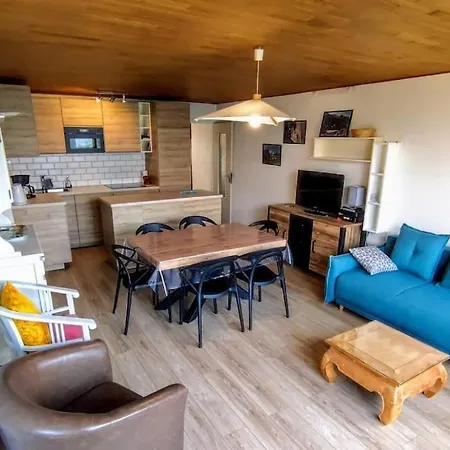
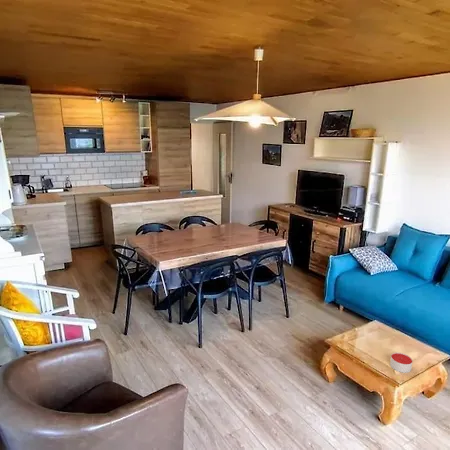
+ candle (401, 362)
